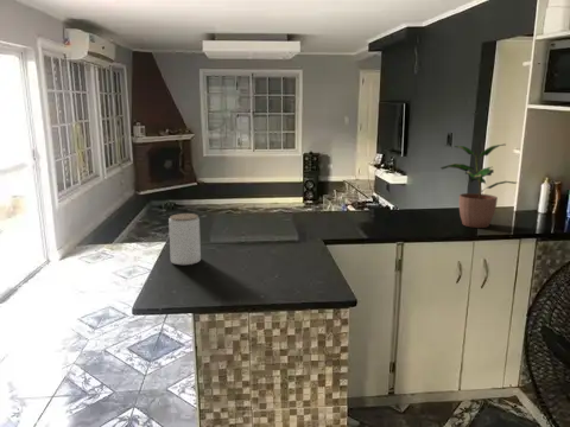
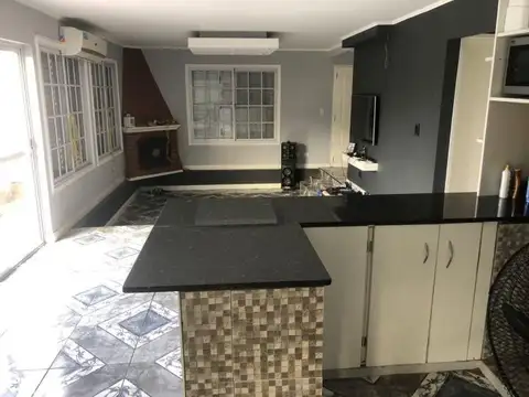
- potted plant (479, 184)
- jar (184, 238)
